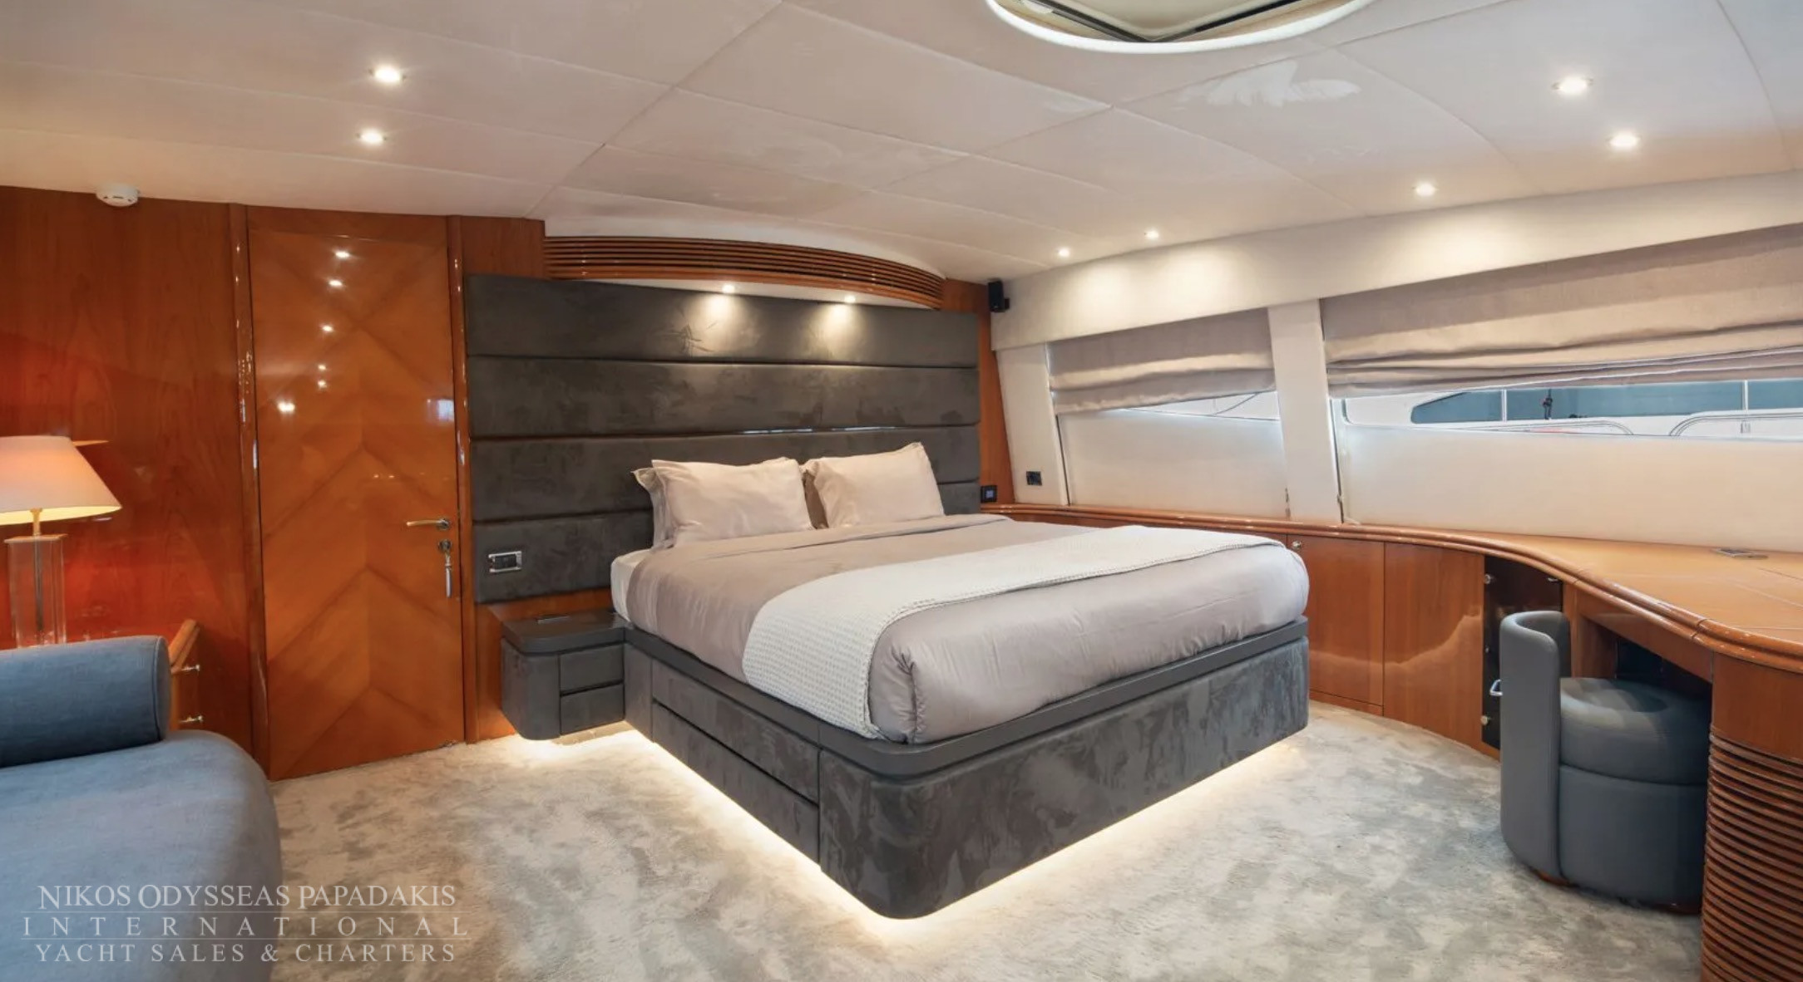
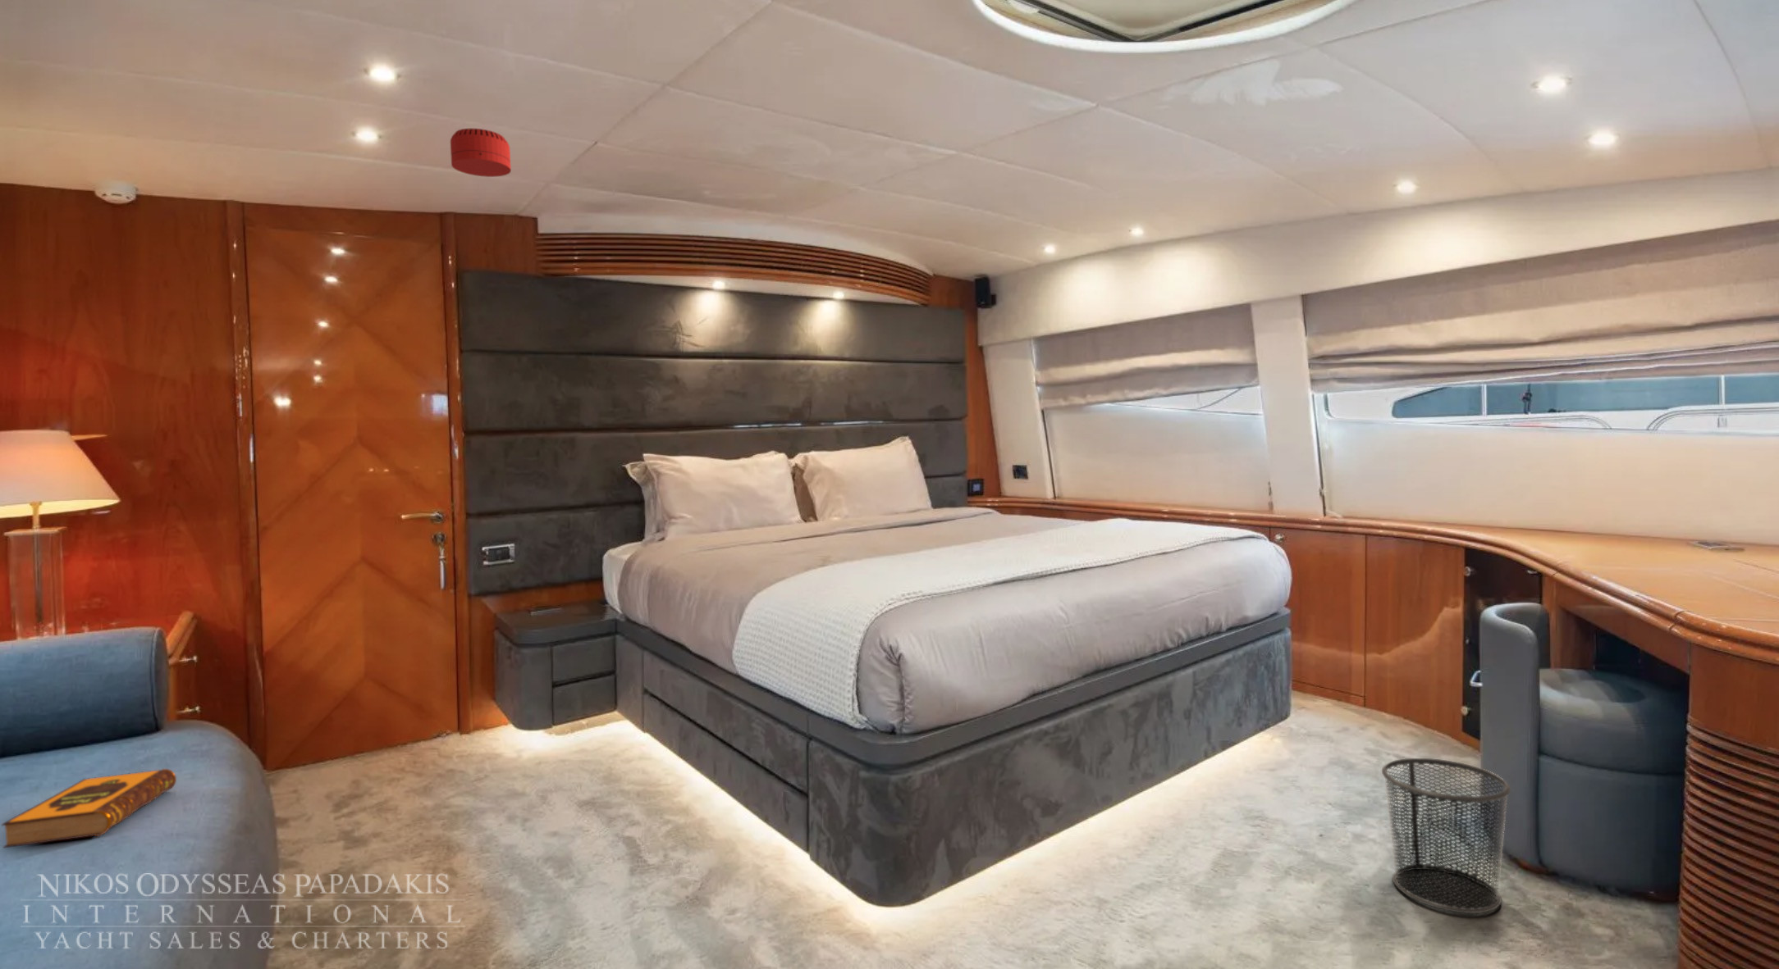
+ hardback book (96, 804)
+ waste bin (1445, 833)
+ smoke detector (480, 152)
